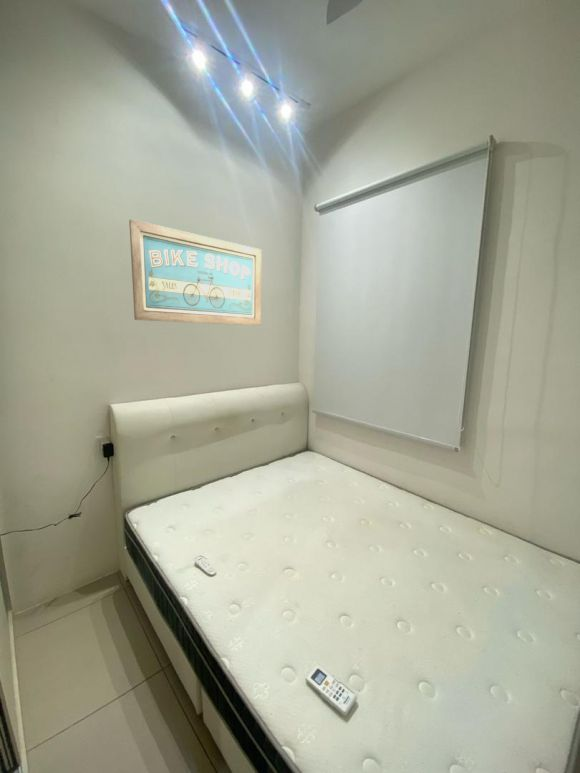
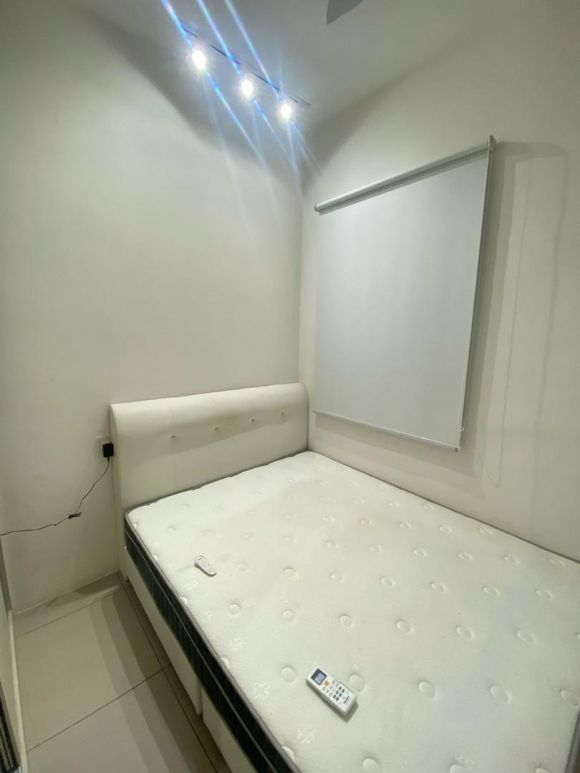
- wall art (205, 280)
